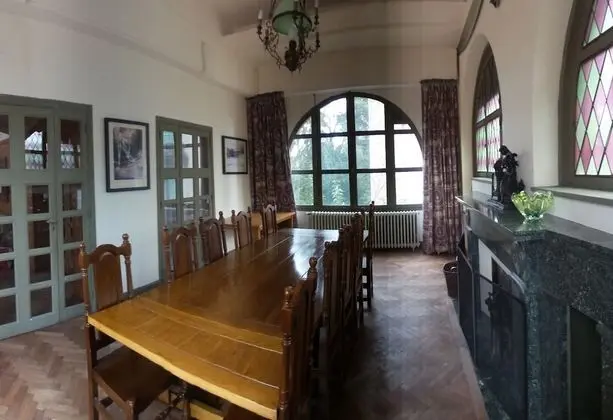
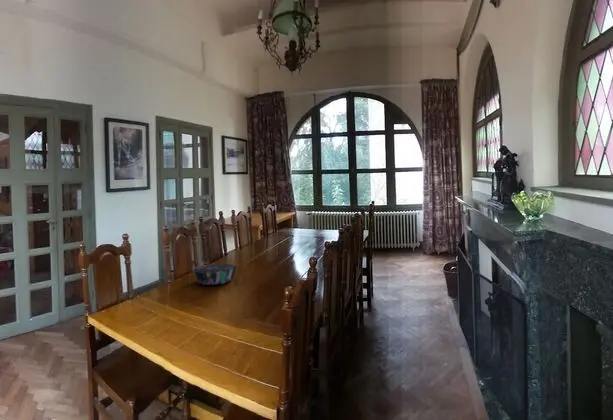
+ decorative bowl (215, 274)
